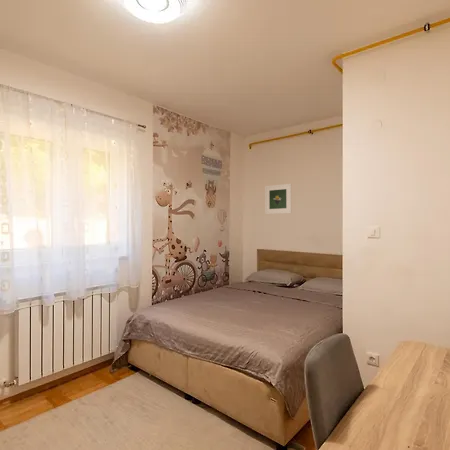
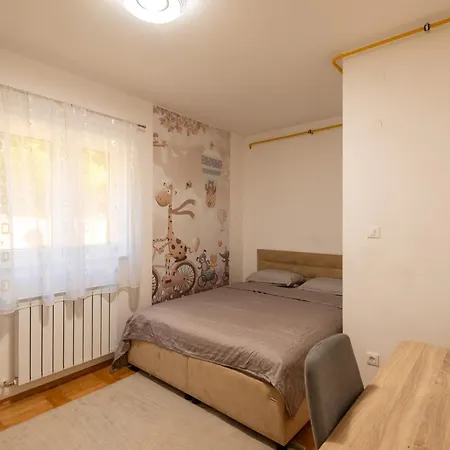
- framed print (277, 199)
